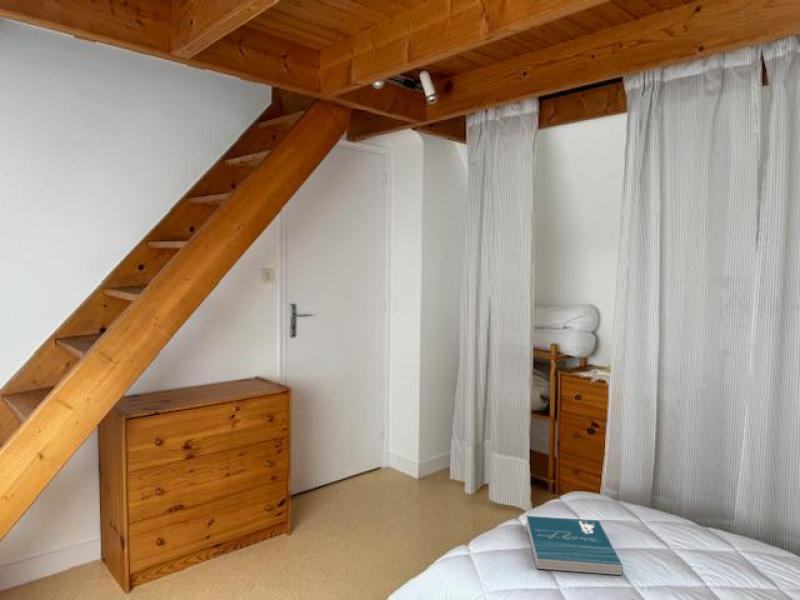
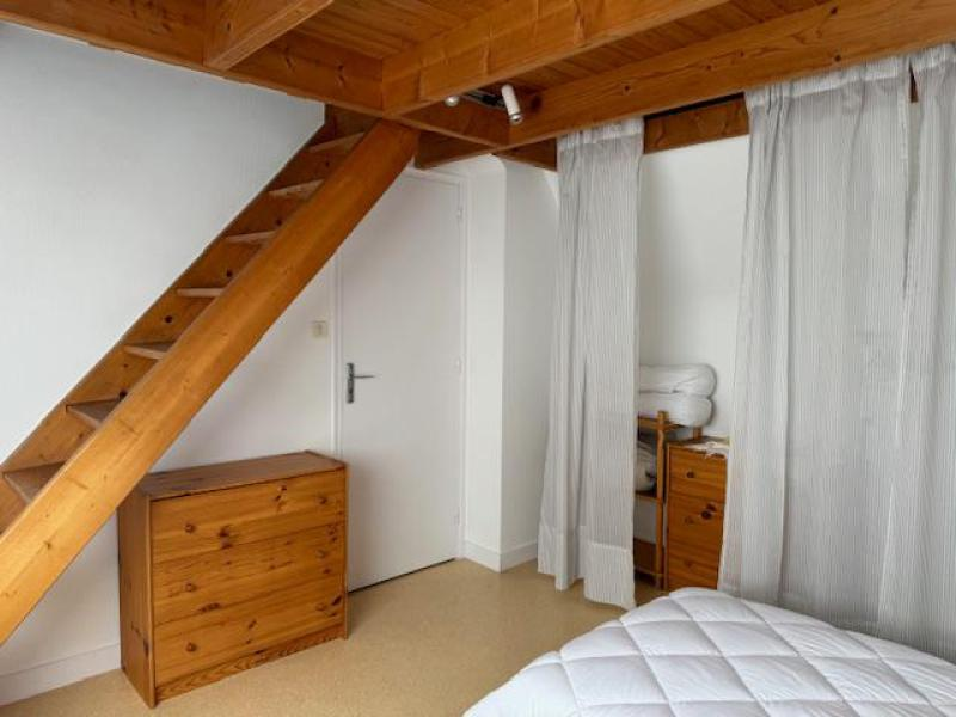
- book (570, 543)
